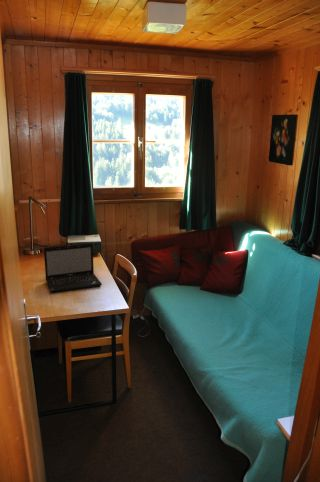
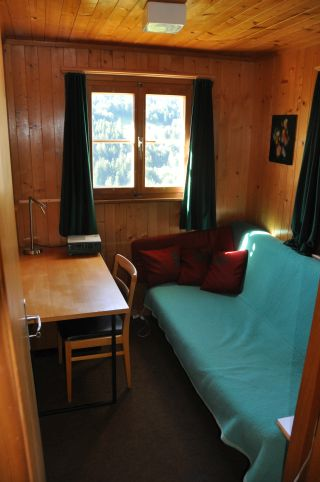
- laptop (72, 267)
